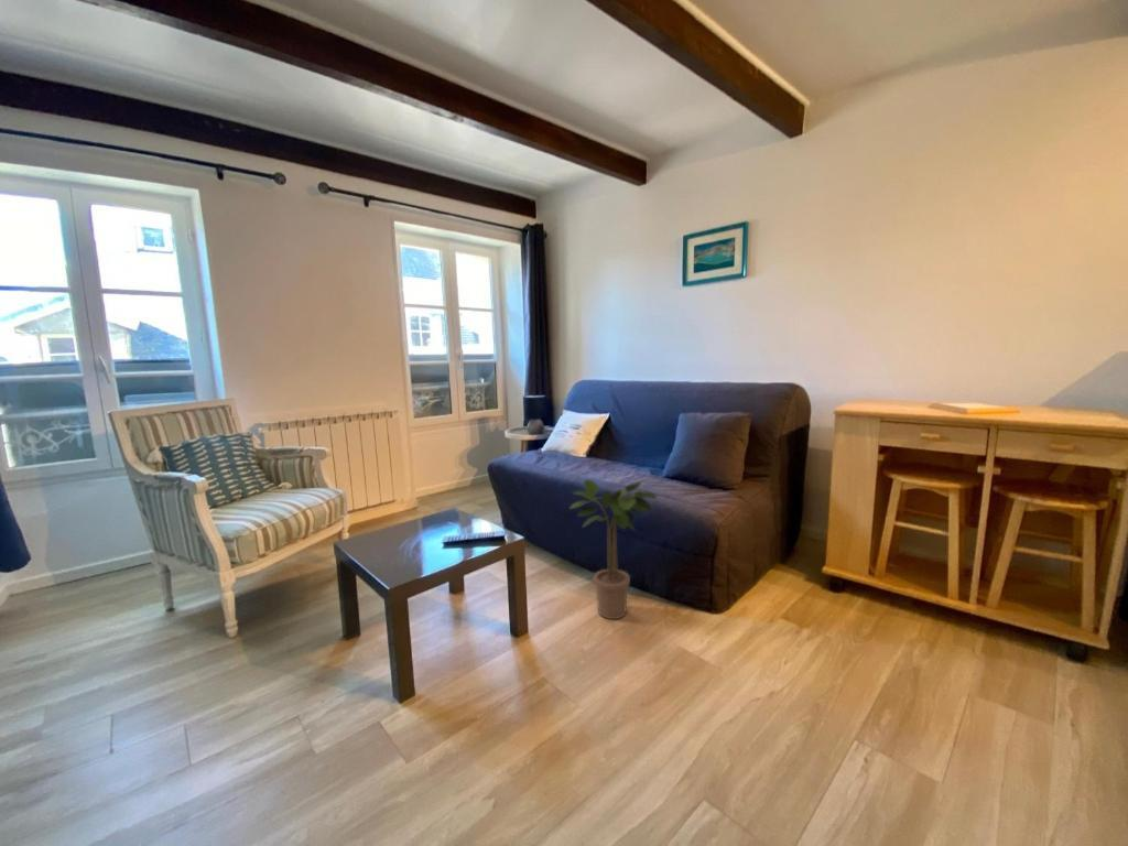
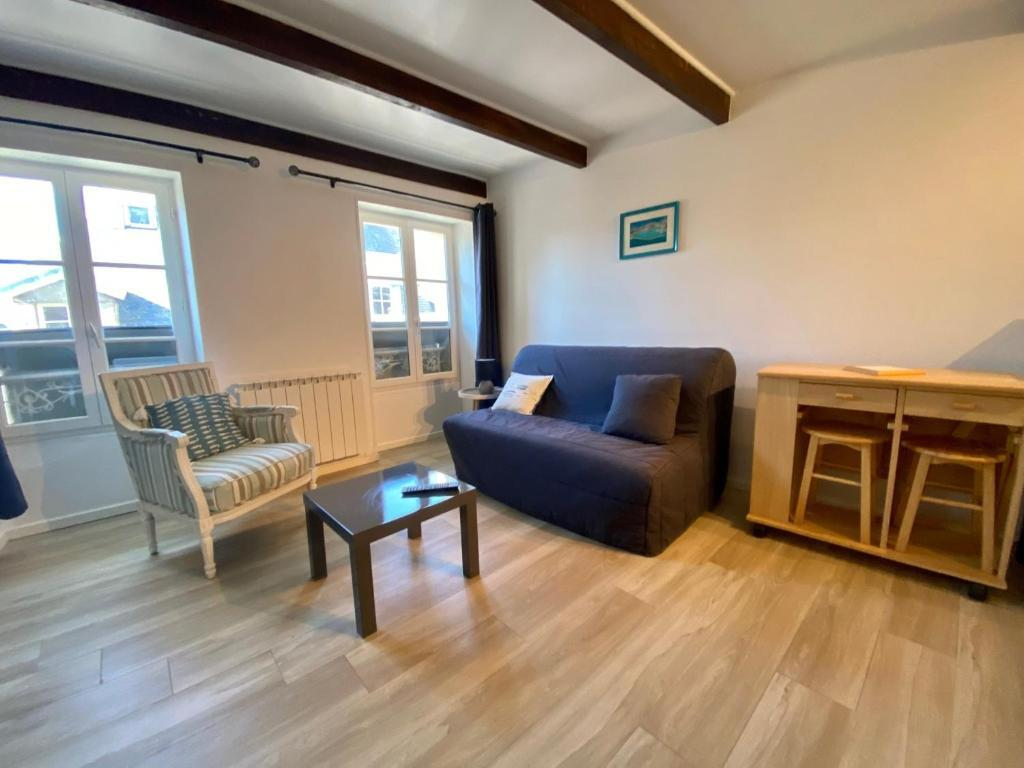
- potted plant (616, 543)
